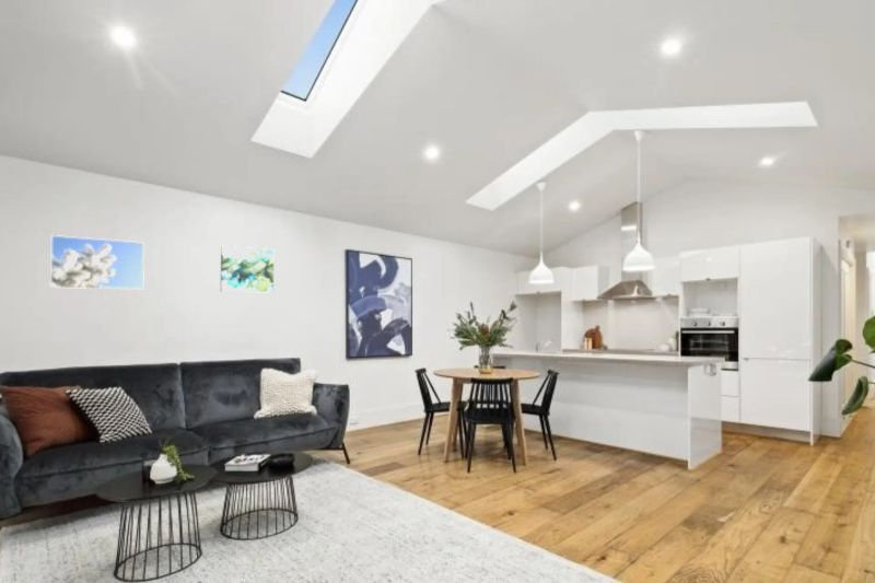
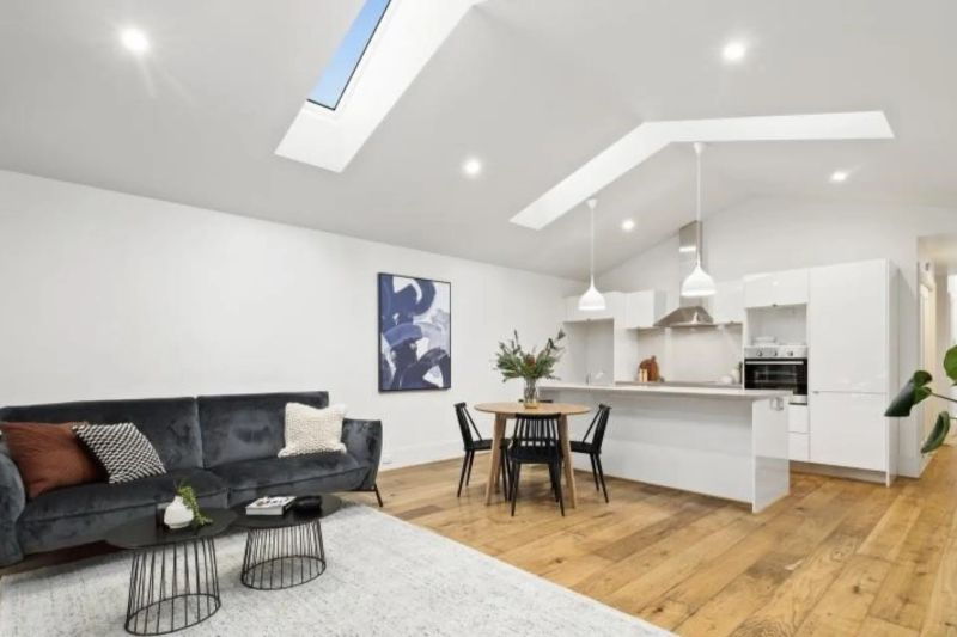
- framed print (100, 264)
- wall art (247, 269)
